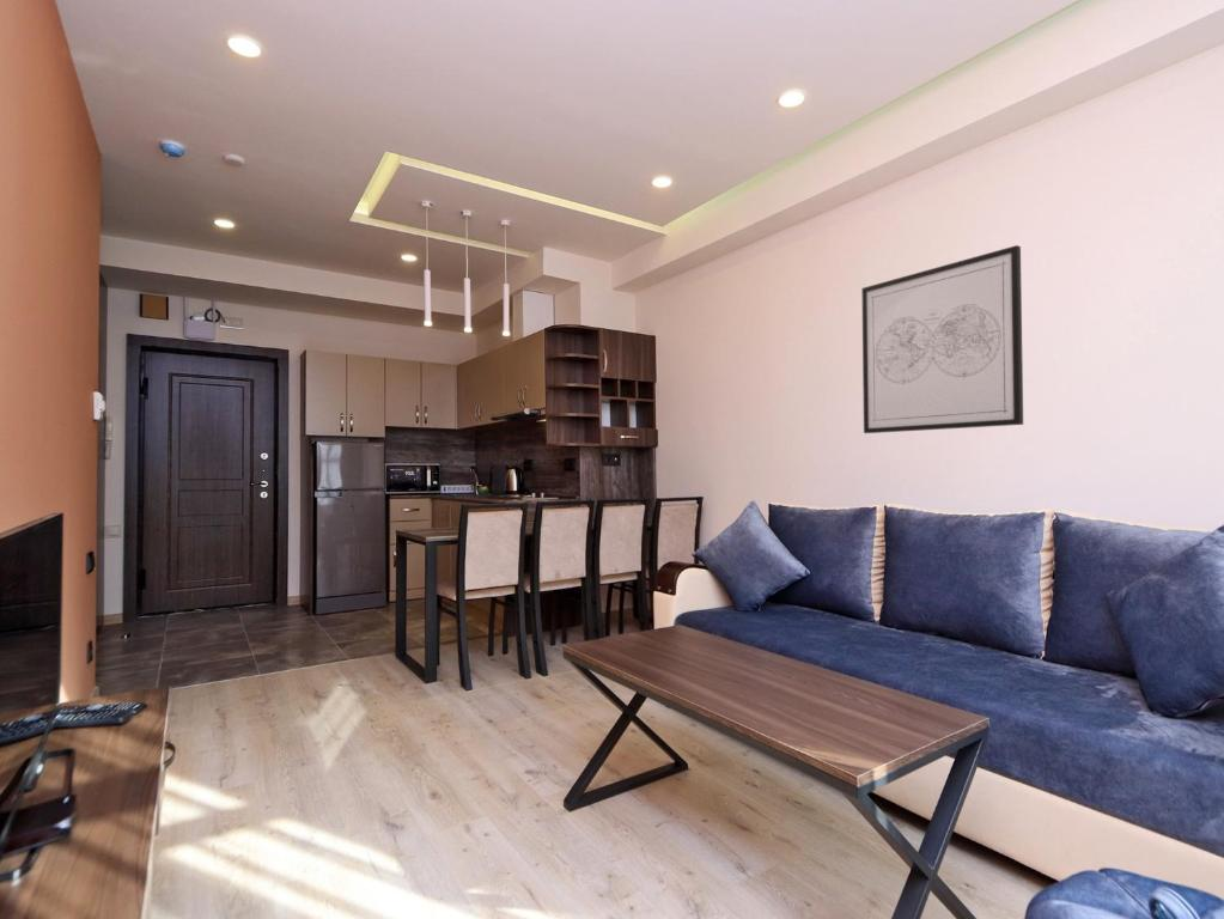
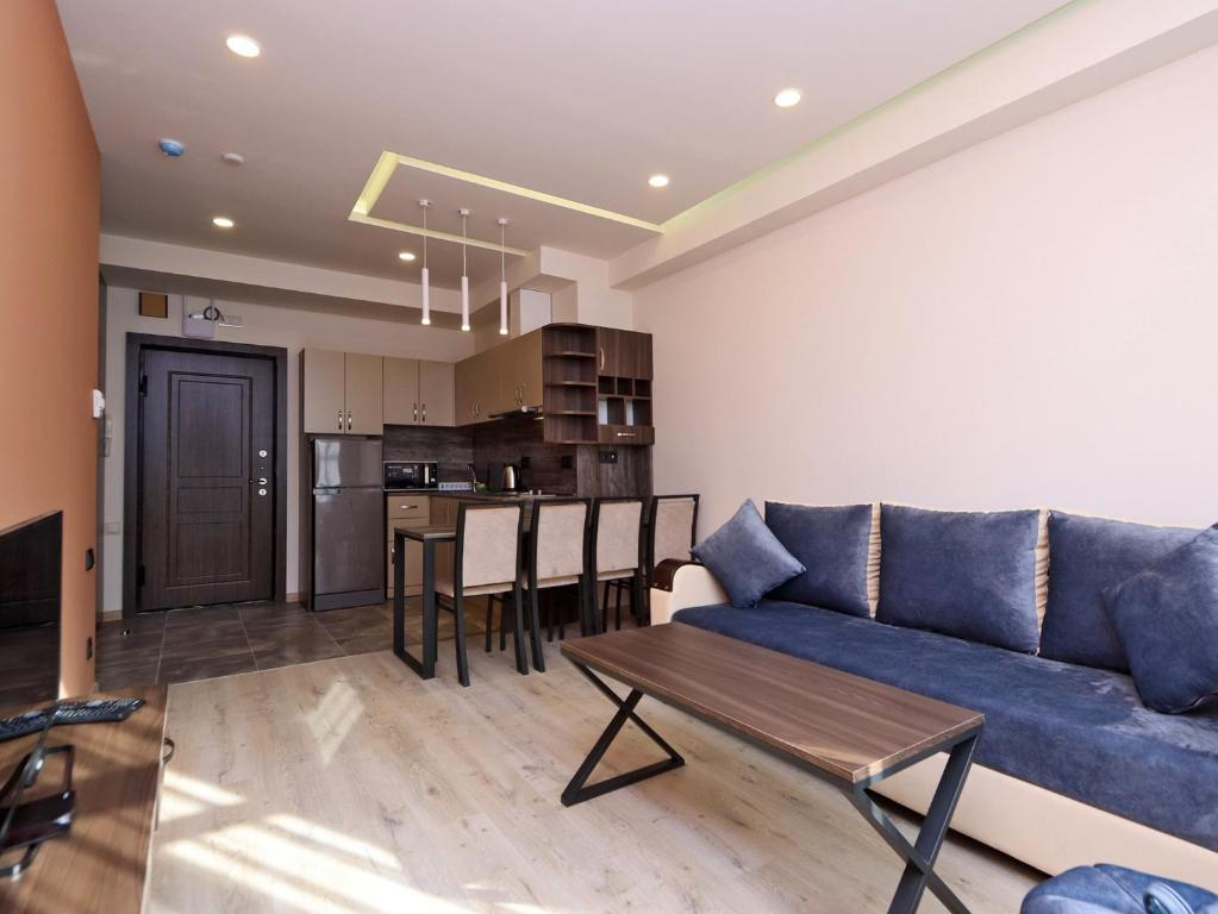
- wall art (933, 348)
